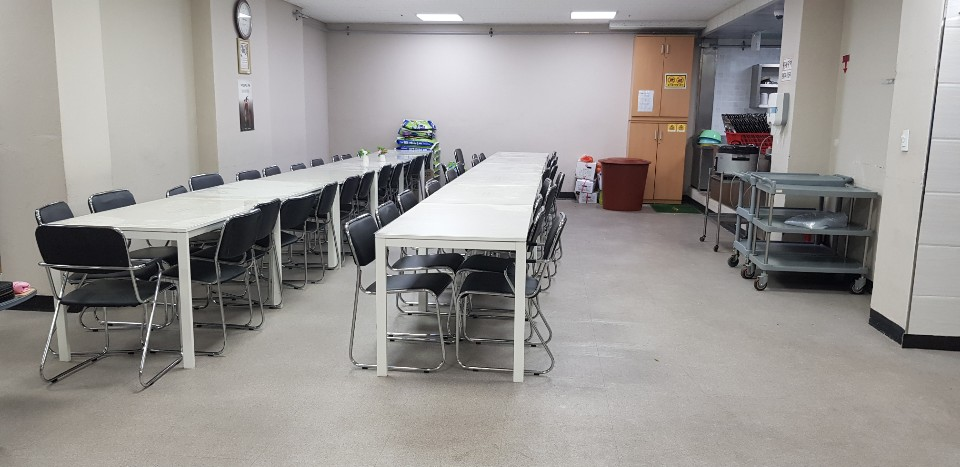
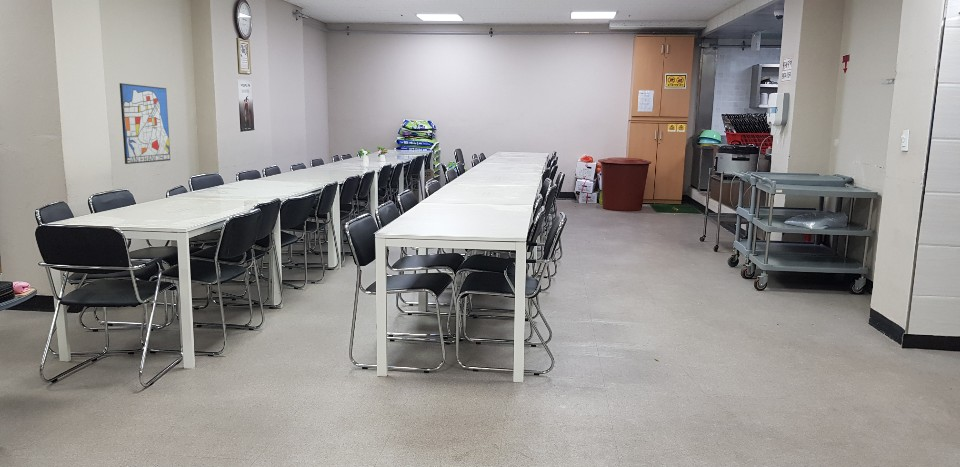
+ wall art (146, 124)
